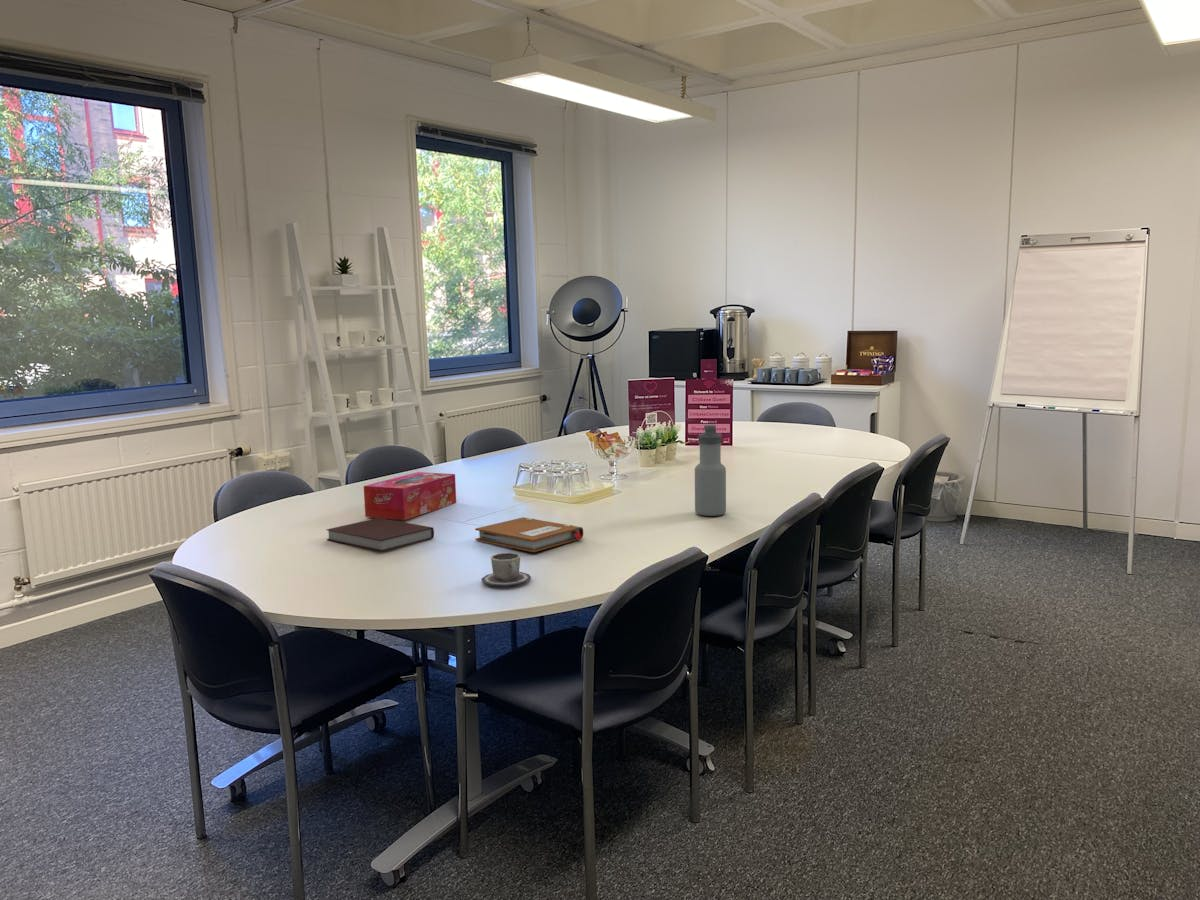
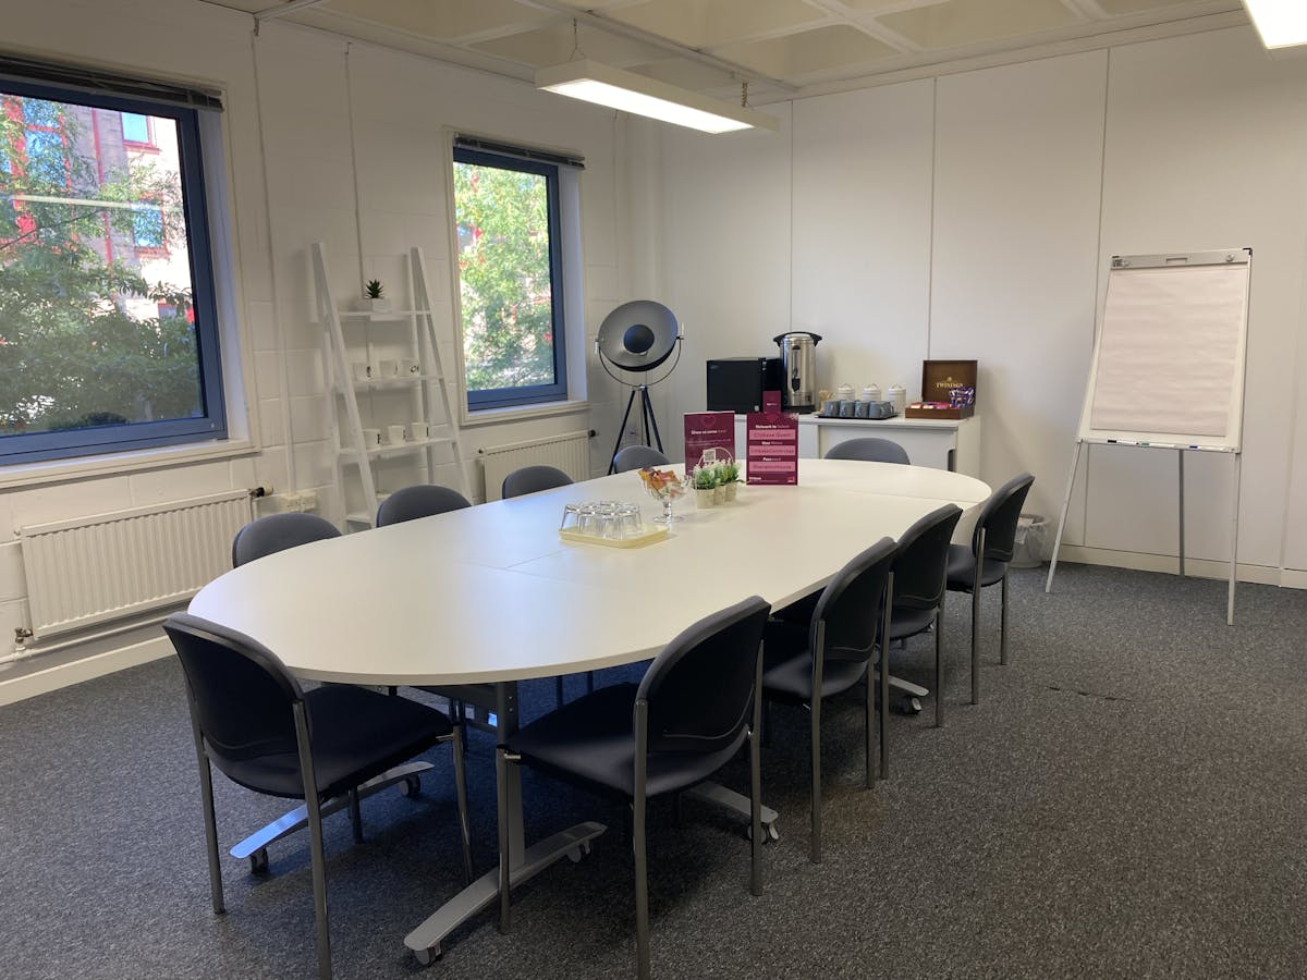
- notebook (531, 533)
- water bottle (710, 469)
- notebook (380, 533)
- tissue box (411, 494)
- cup (505, 568)
